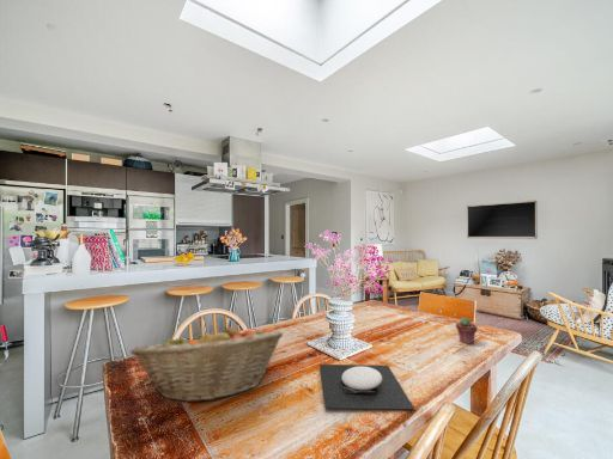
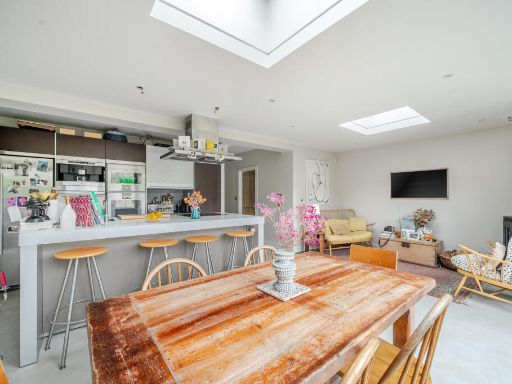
- potted succulent (466, 329)
- plate (360, 378)
- fruit basket (212, 353)
